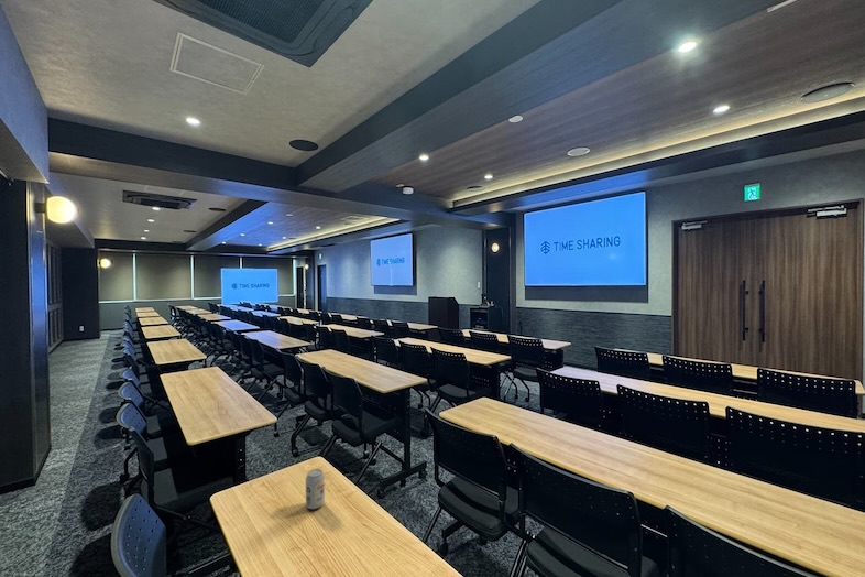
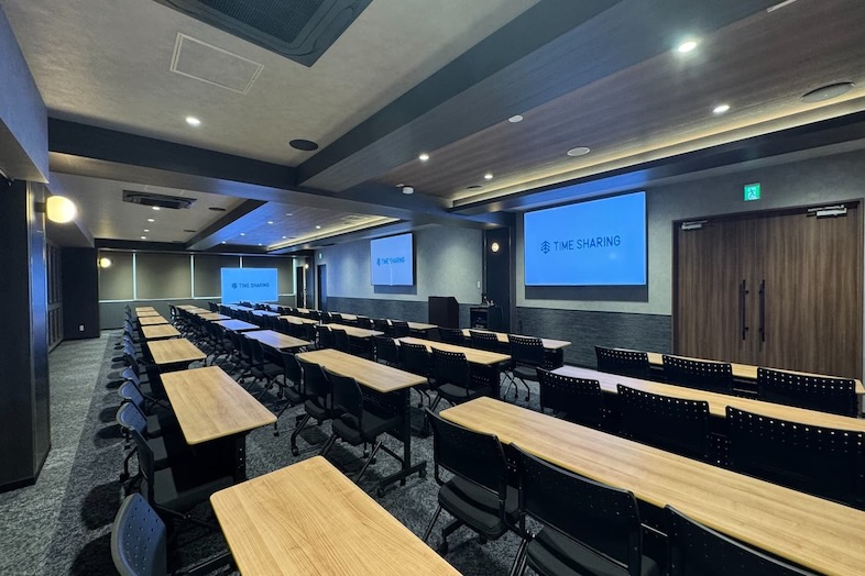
- beverage can (315, 489)
